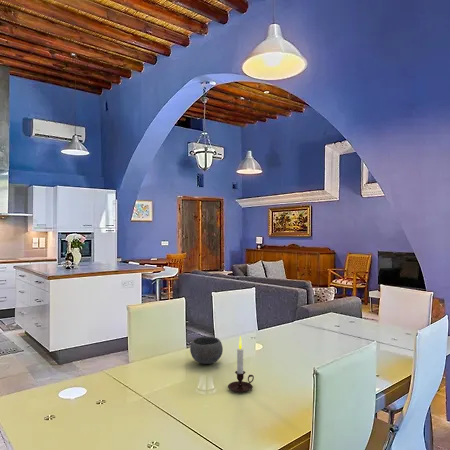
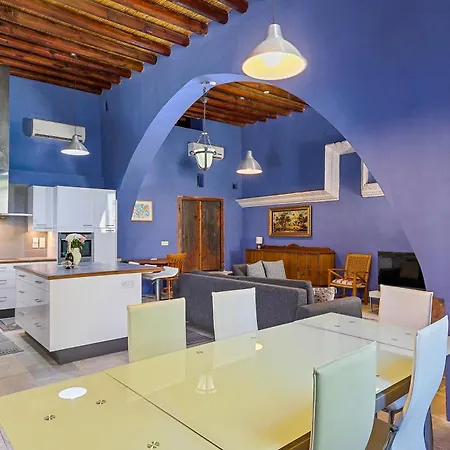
- candle (242, 361)
- bowl (206, 351)
